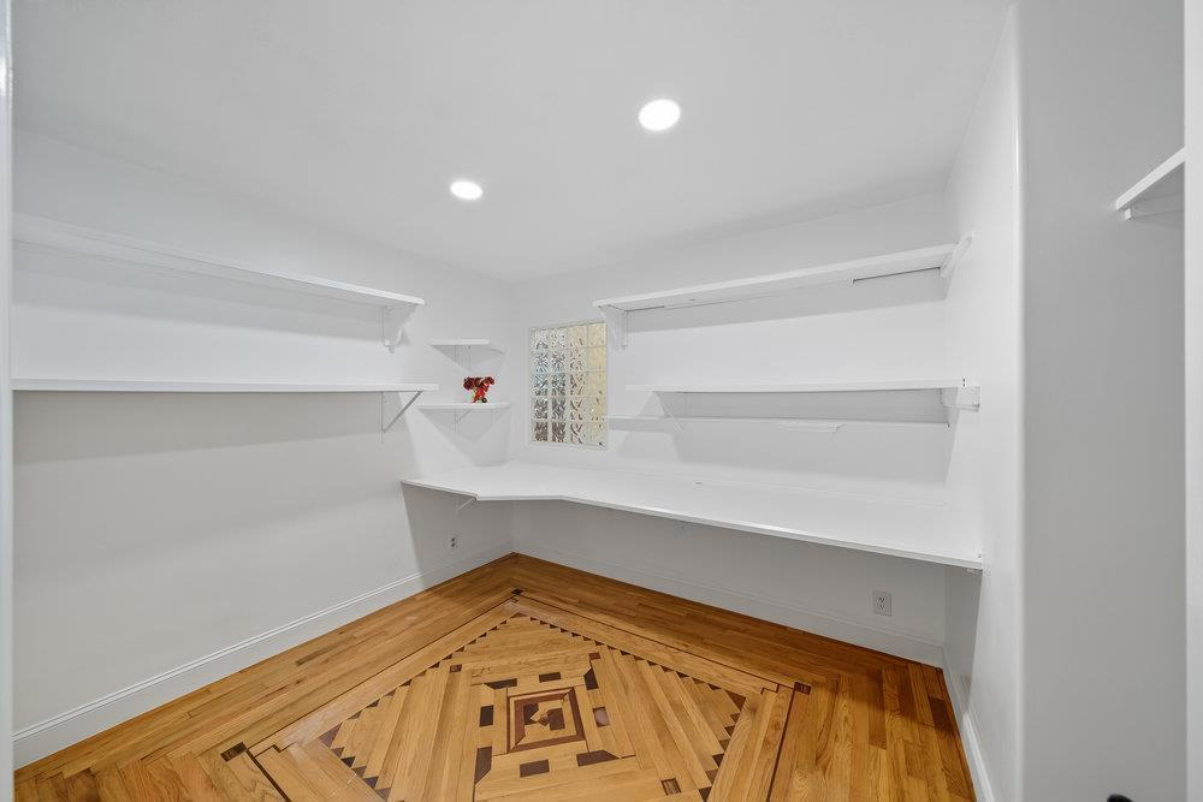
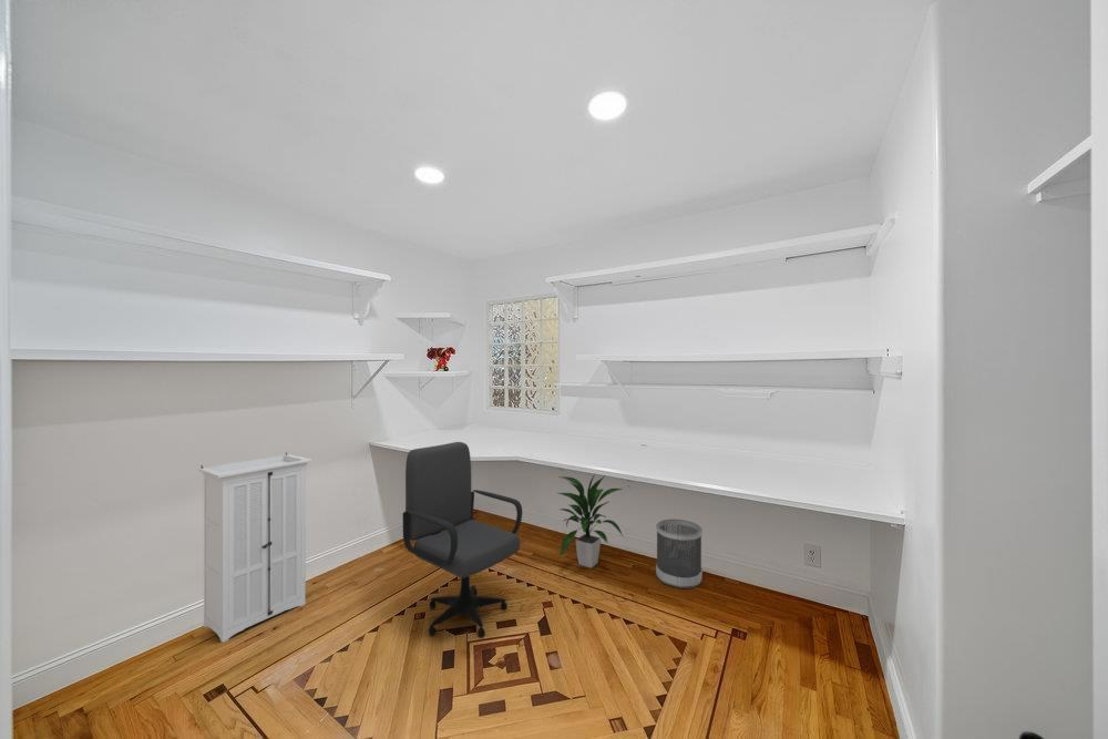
+ indoor plant (585, 517)
+ office chair (463, 532)
+ storage cabinet (257, 538)
+ wastebasket (678, 552)
